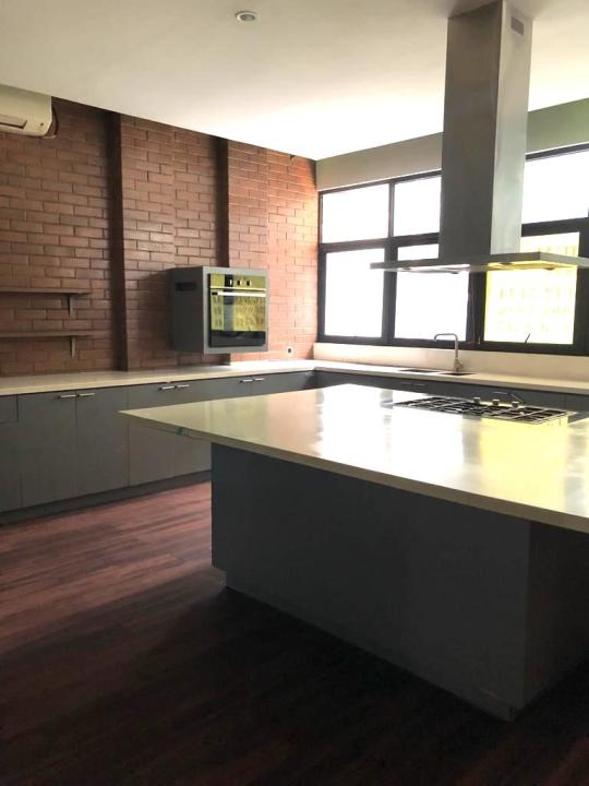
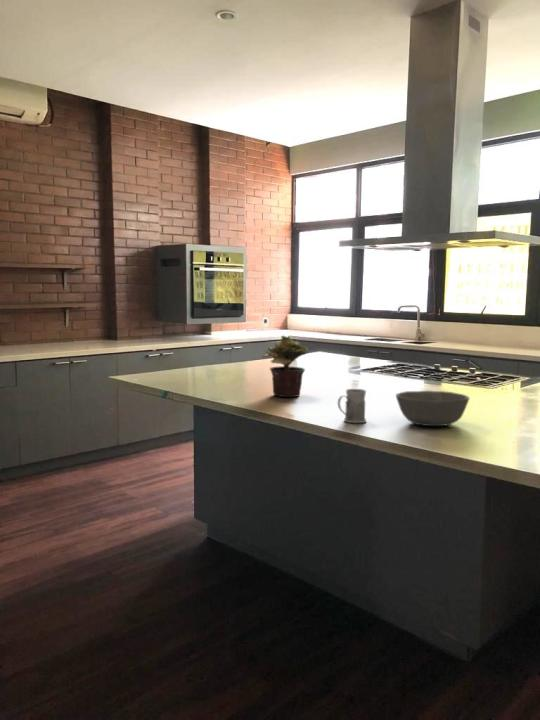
+ potted plant (284, 365)
+ mug (350, 406)
+ bowl (431, 408)
